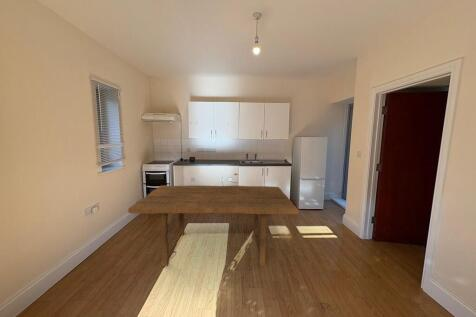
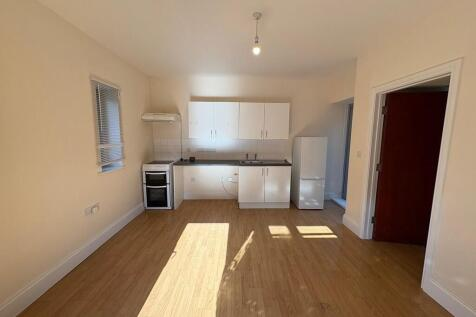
- dining table (213, 213)
